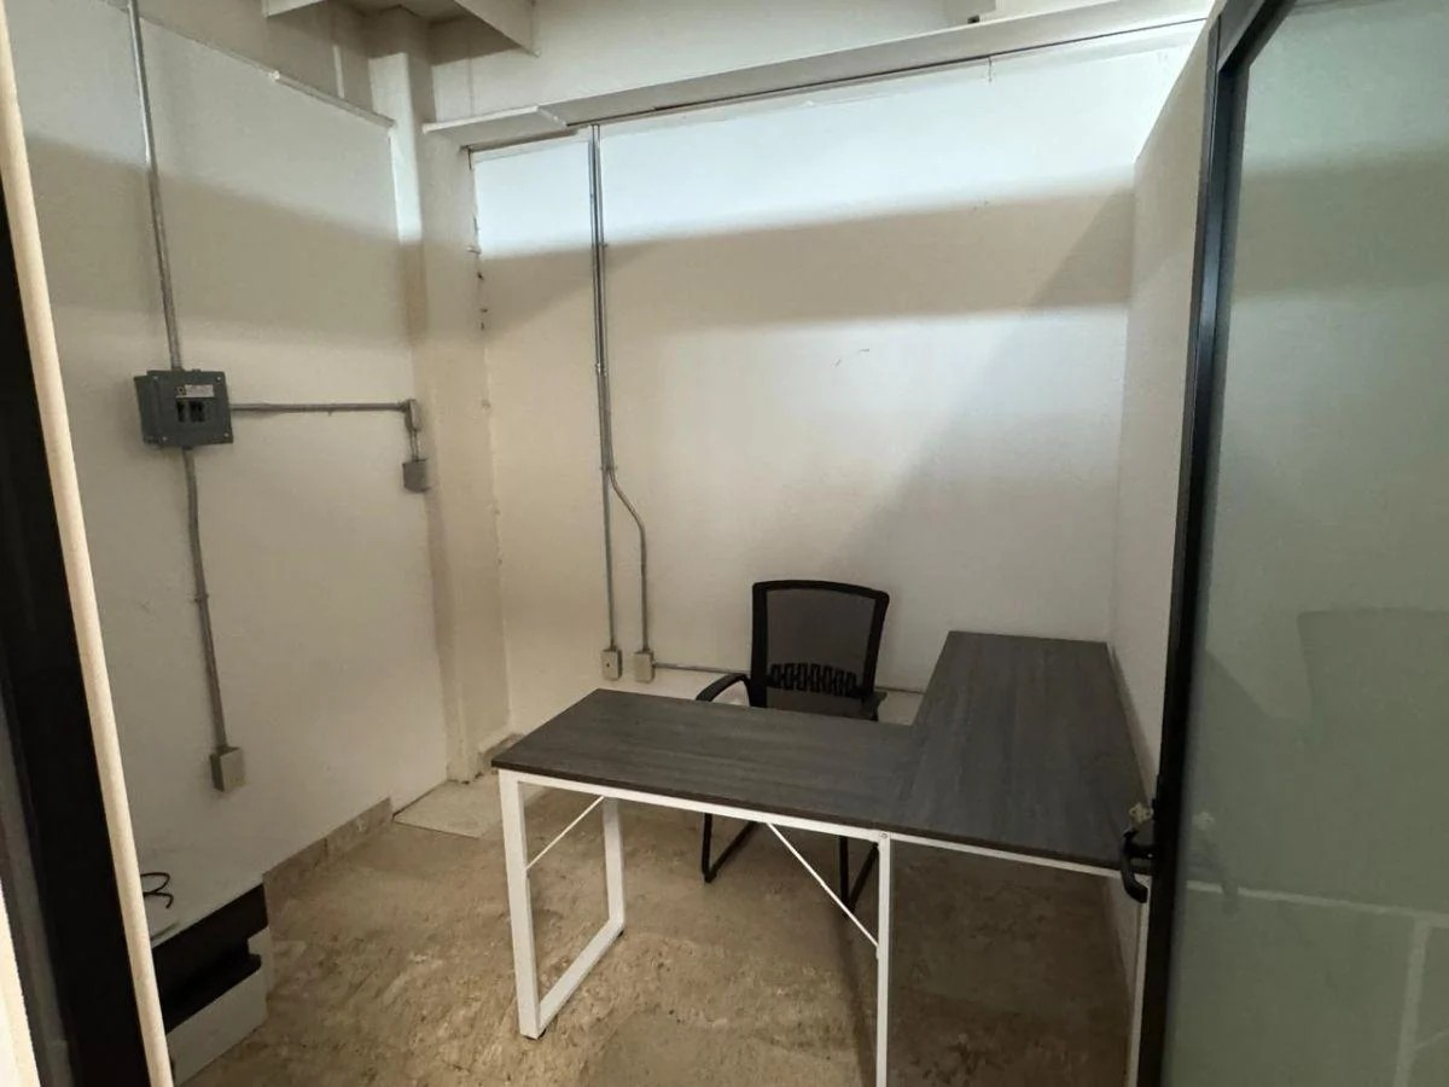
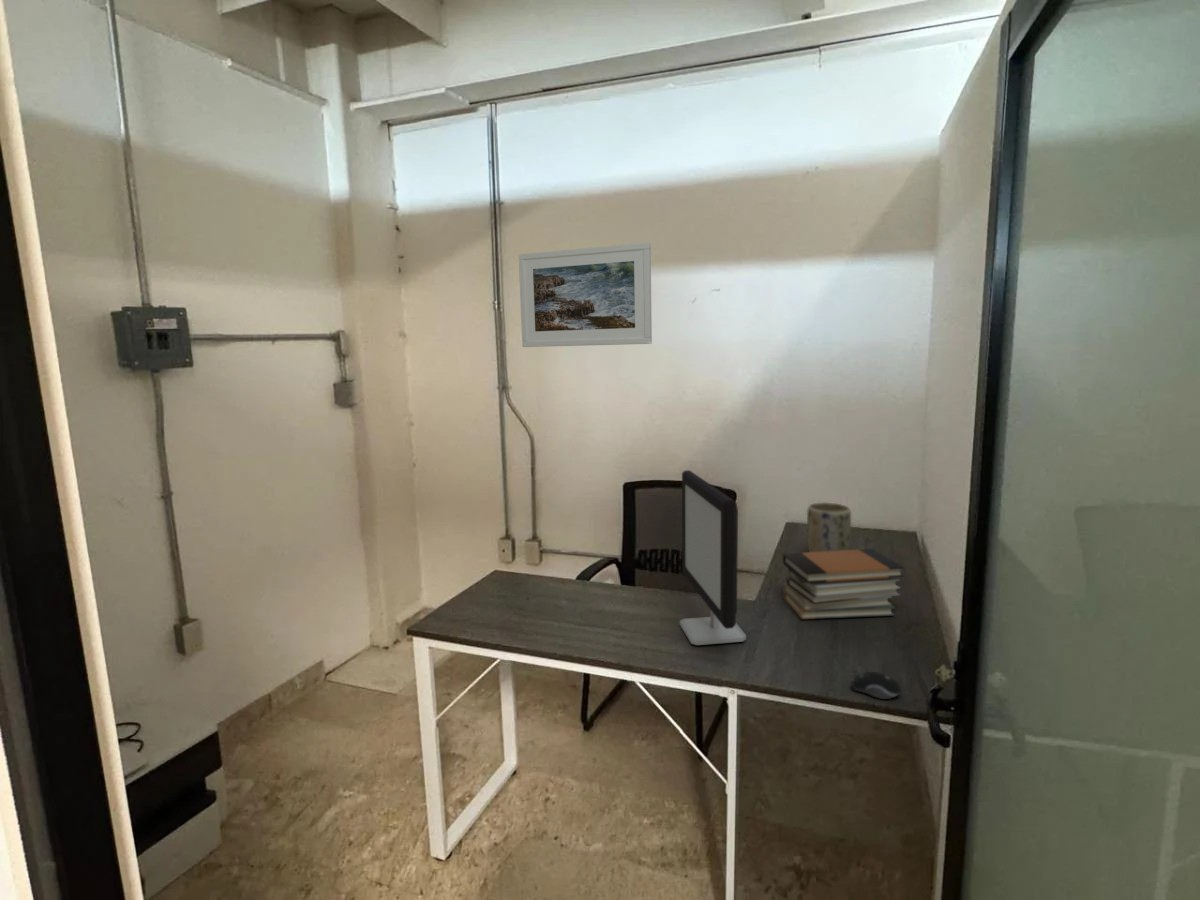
+ book stack (840, 583)
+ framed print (583, 297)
+ computer monitor (712, 559)
+ computer mouse (876, 682)
+ plant pot (828, 536)
